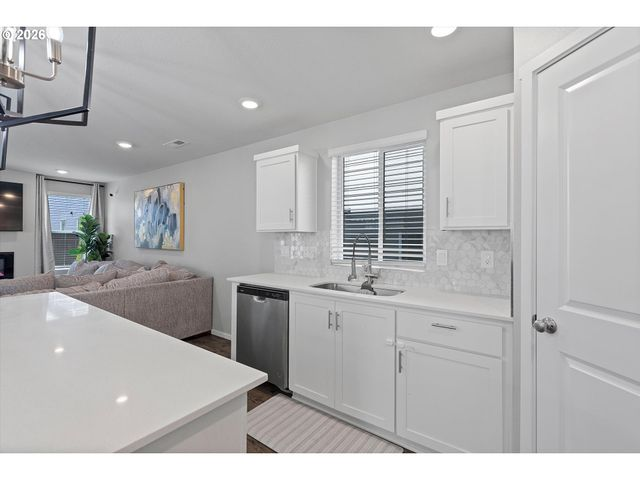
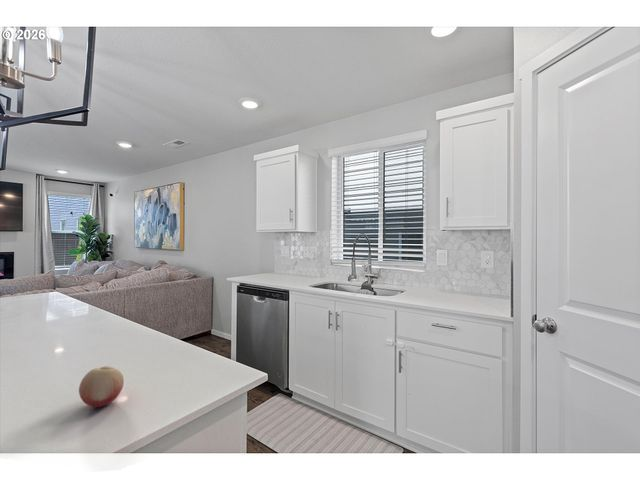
+ fruit (102, 385)
